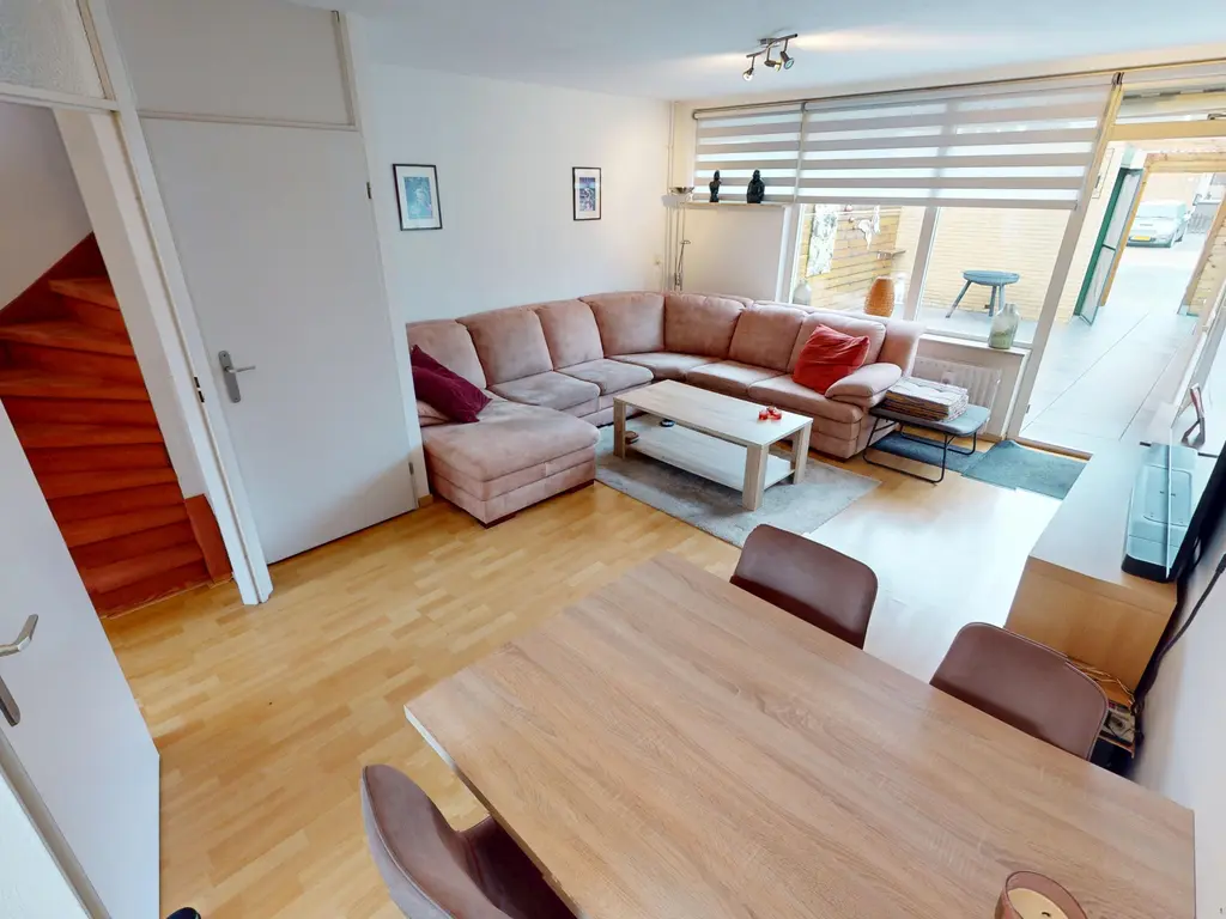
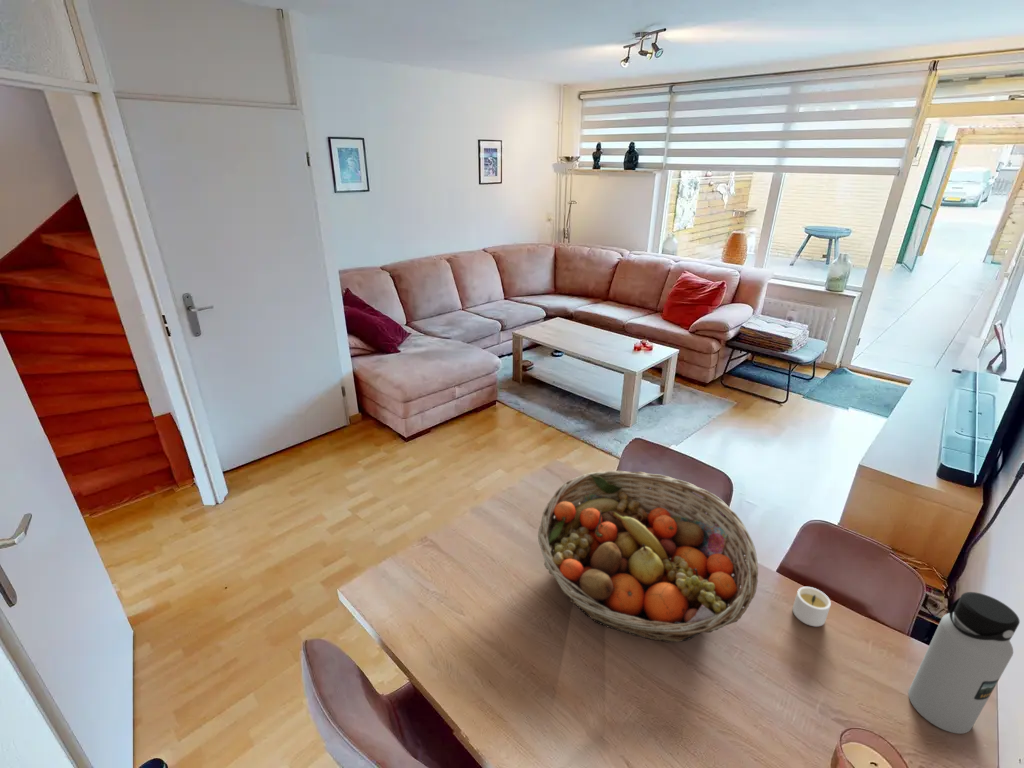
+ water bottle (963, 660)
+ fruit basket (640, 551)
+ candle (809, 599)
